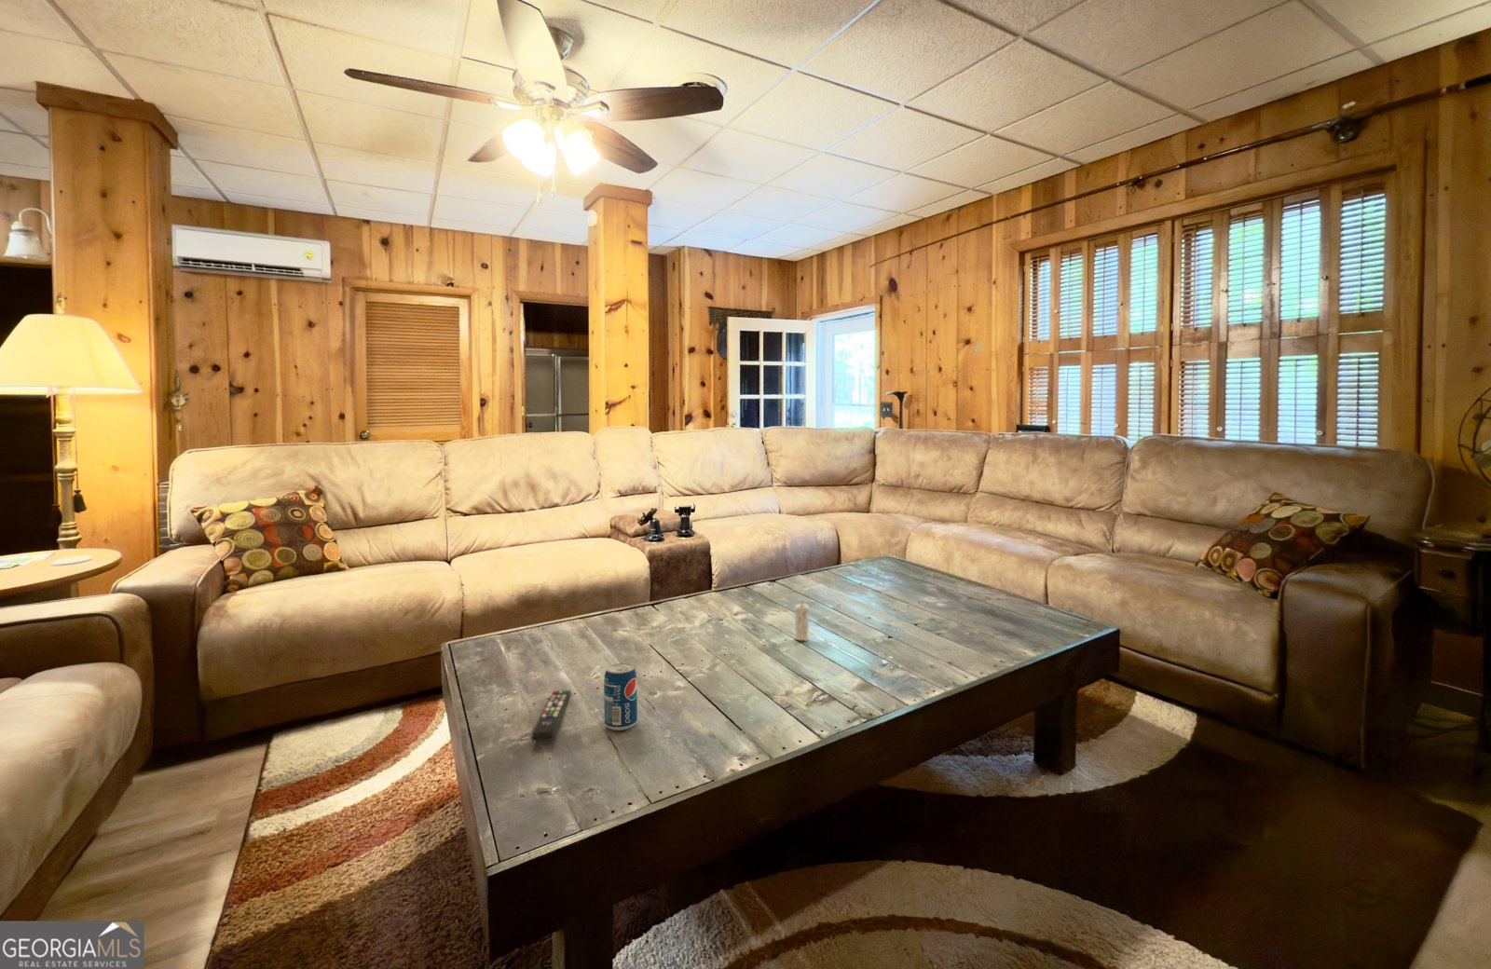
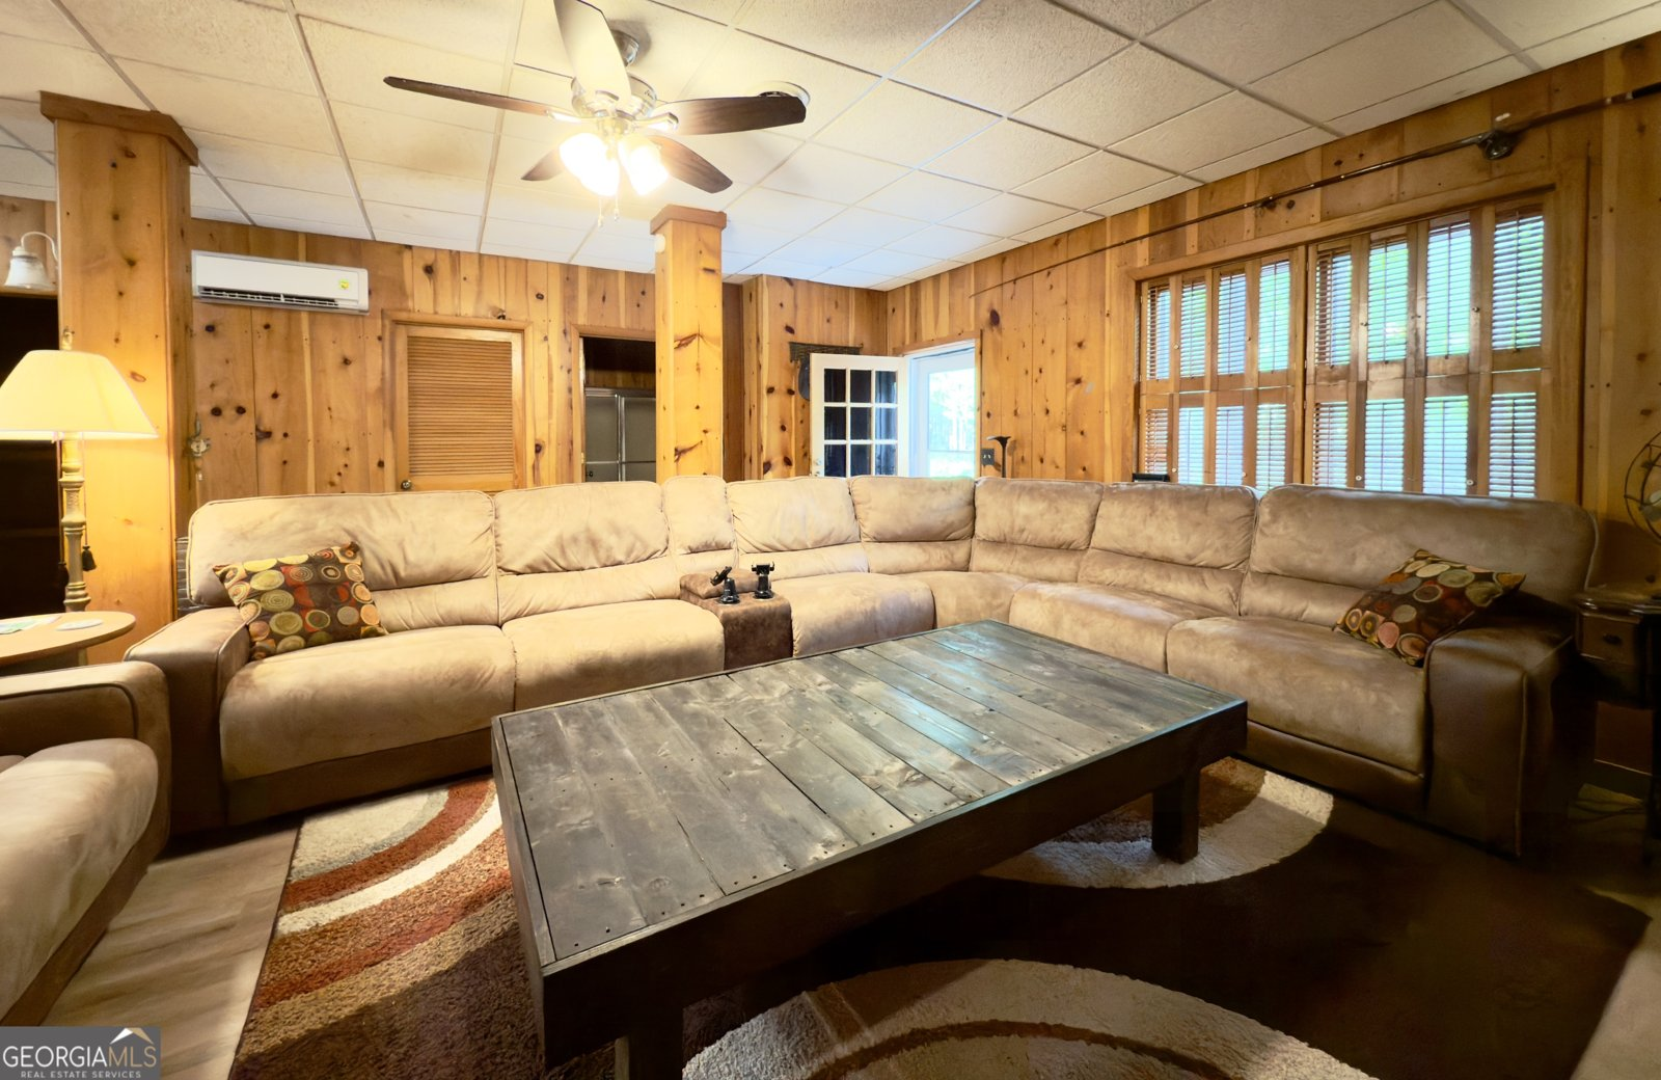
- remote control (552, 713)
- beverage can (621, 696)
- candle (801, 618)
